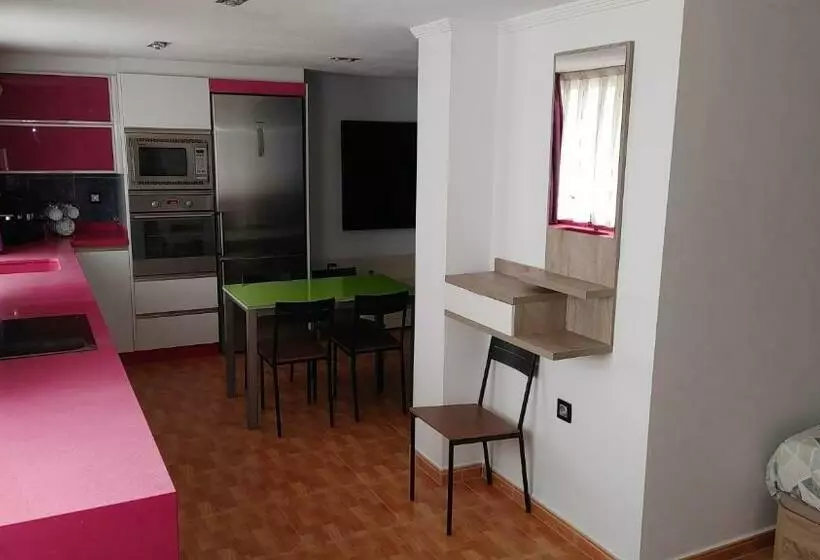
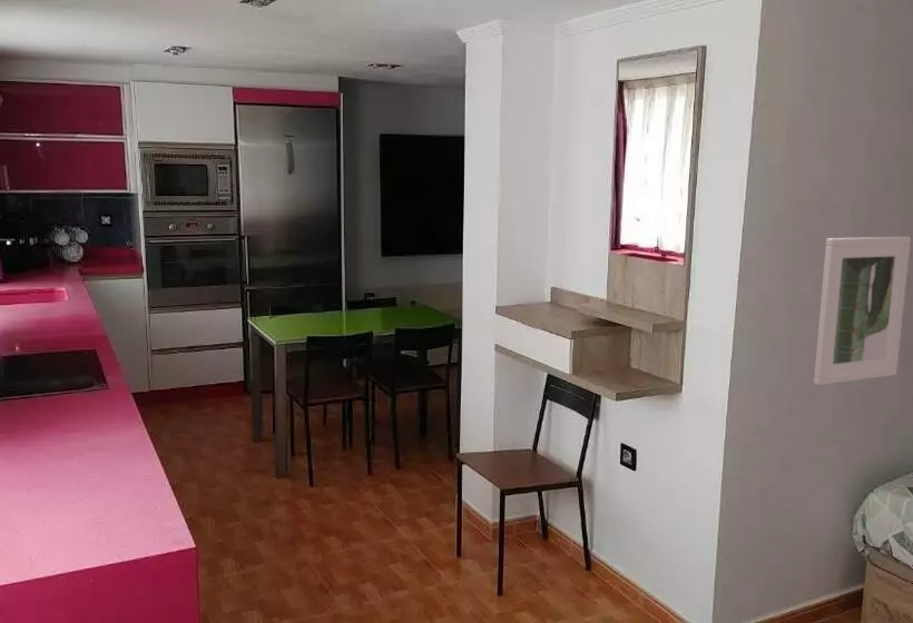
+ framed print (863, 309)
